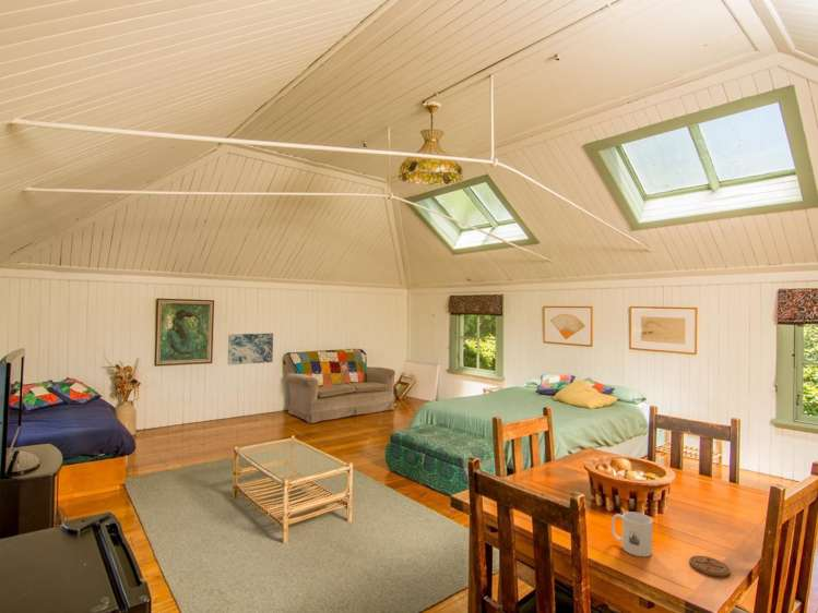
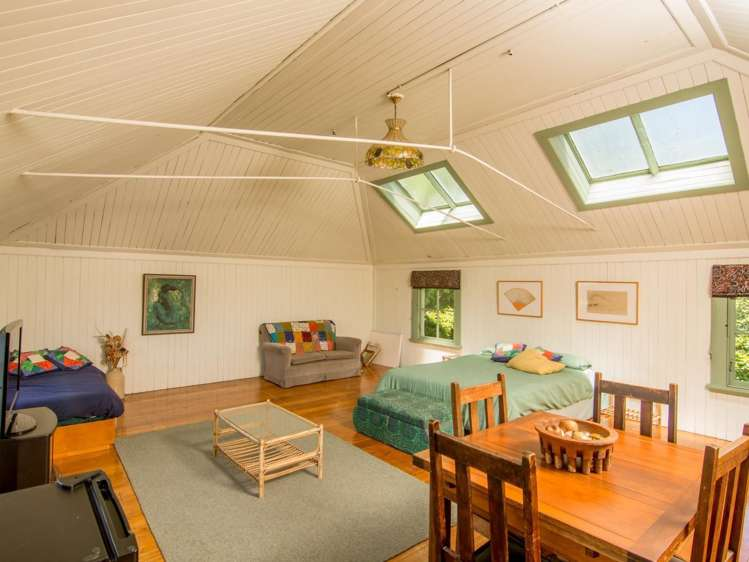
- coaster (709, 565)
- mug (630, 531)
- wall art (250, 348)
